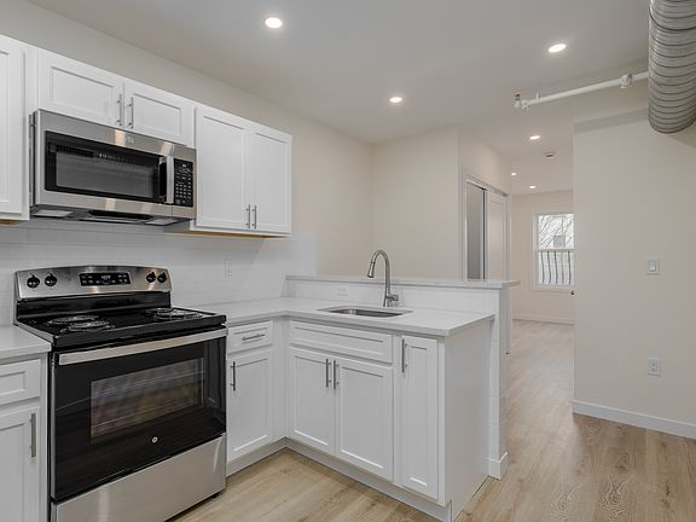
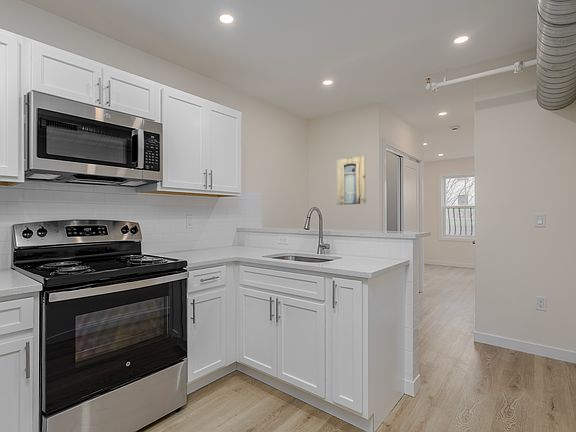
+ wall art (350, 181)
